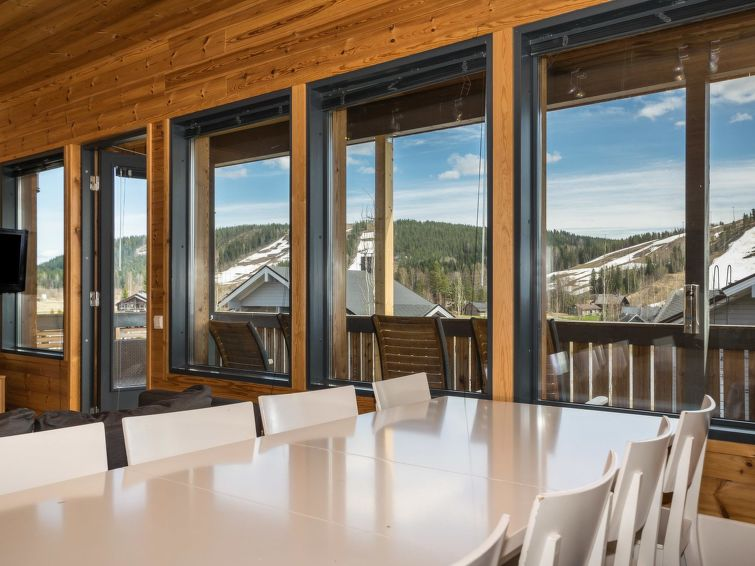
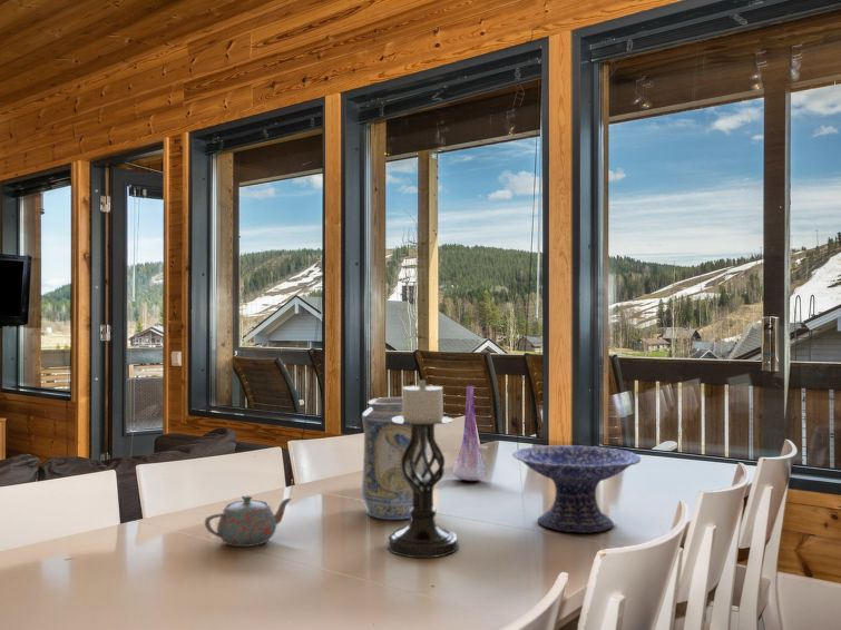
+ decorative bowl (575, 488)
+ vase (466, 432)
+ decorative vase (395, 455)
+ teapot (250, 518)
+ candle holder (423, 462)
